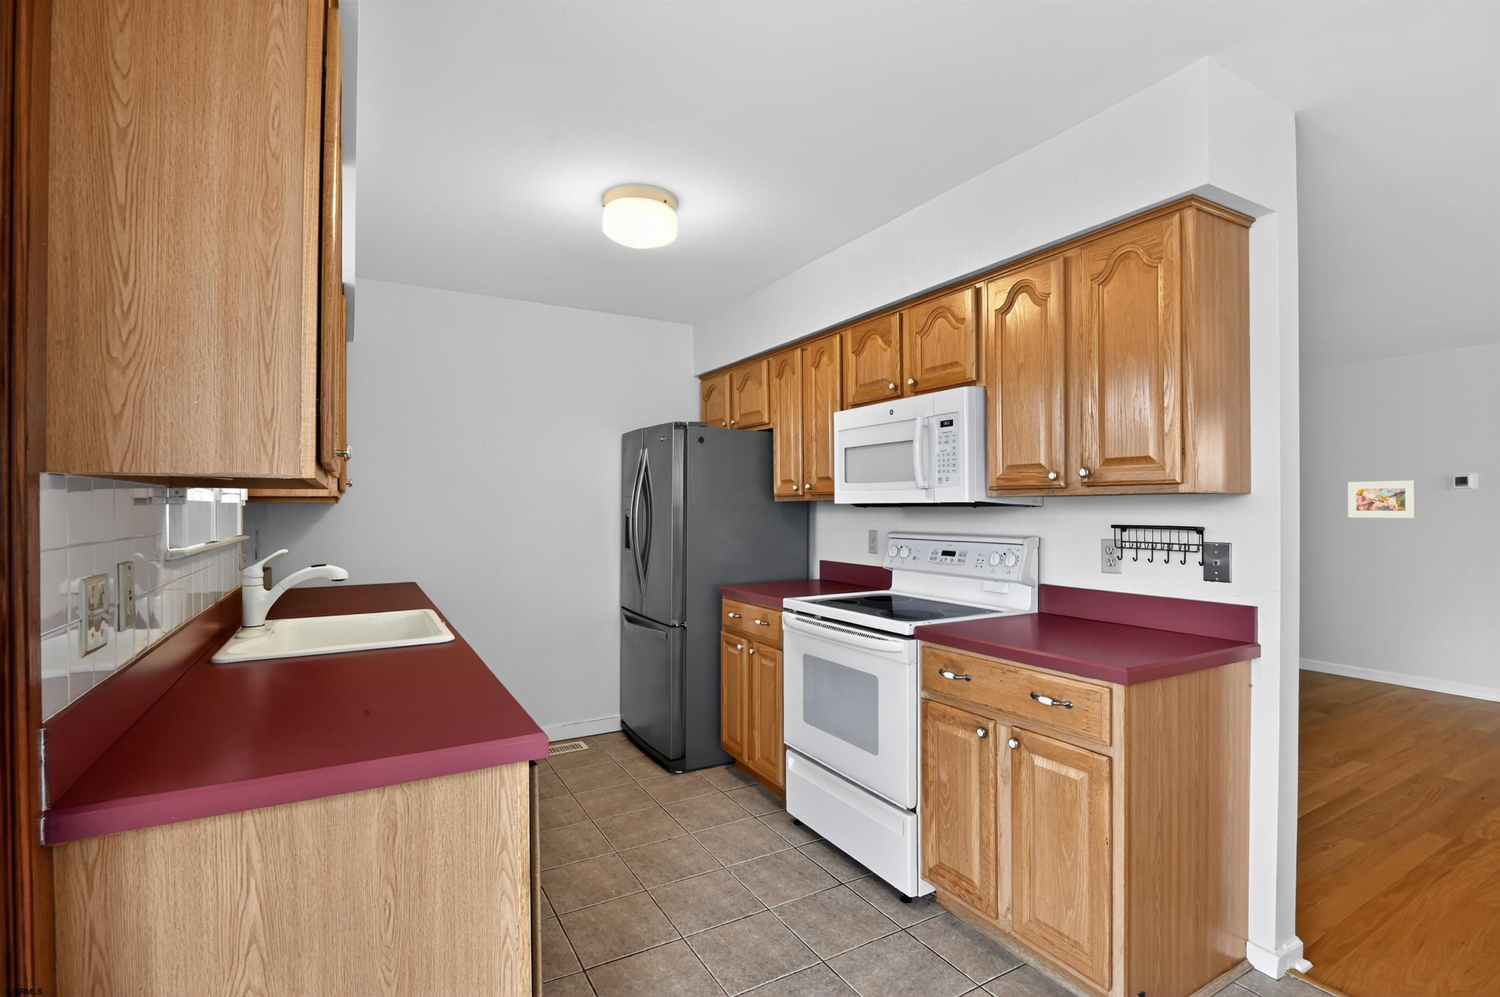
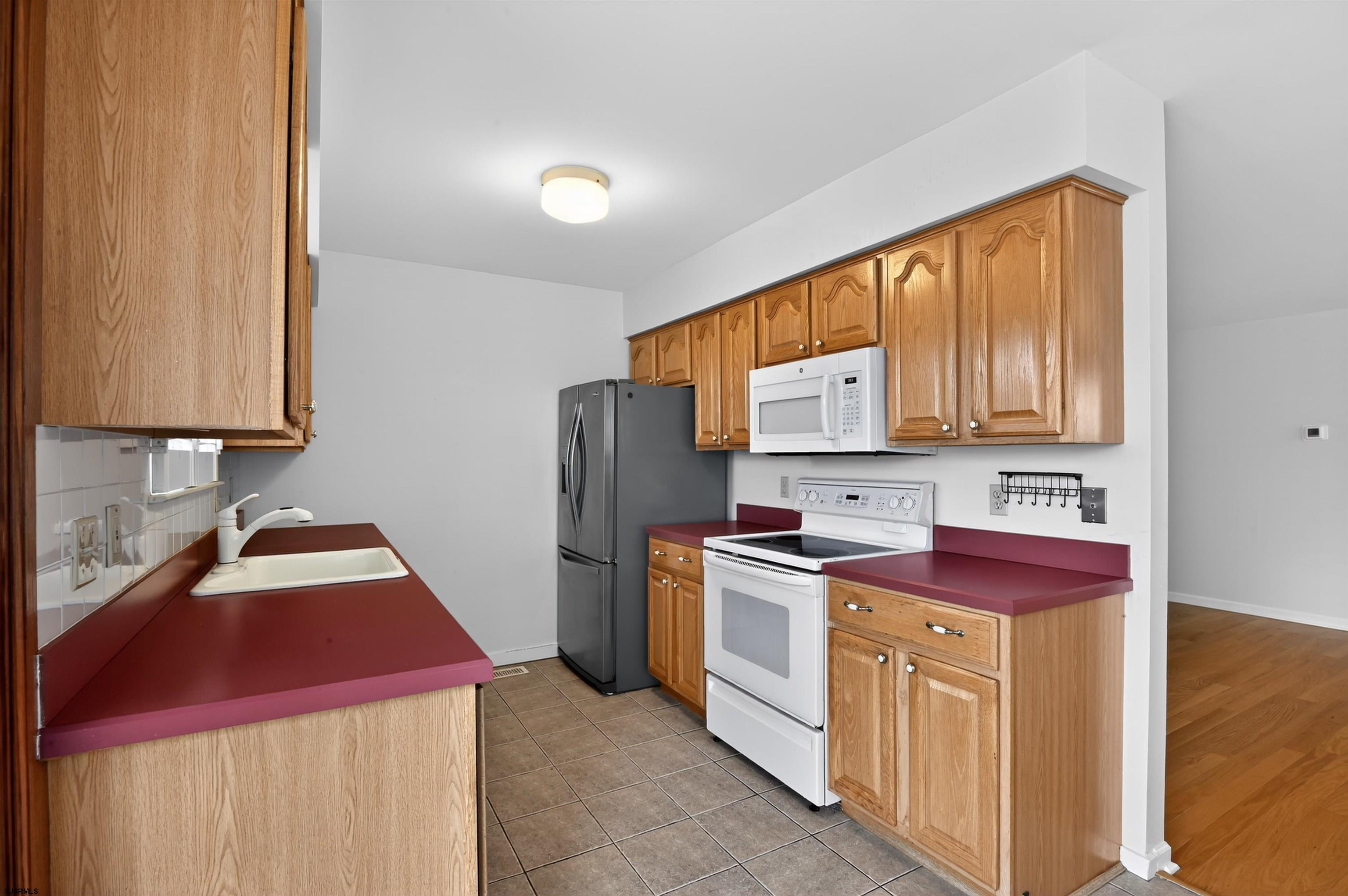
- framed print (1380, 500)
